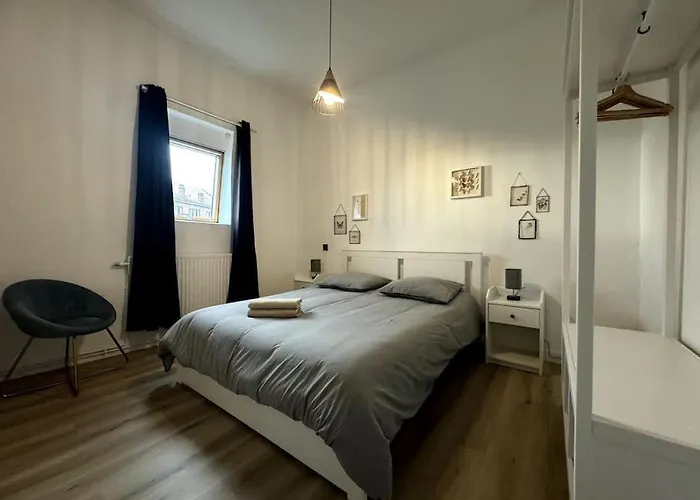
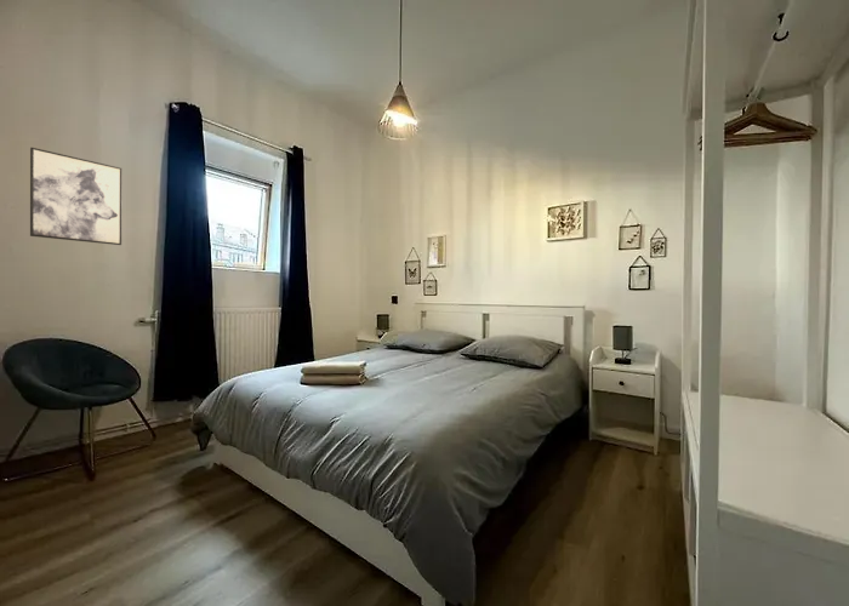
+ wall art (79, 199)
